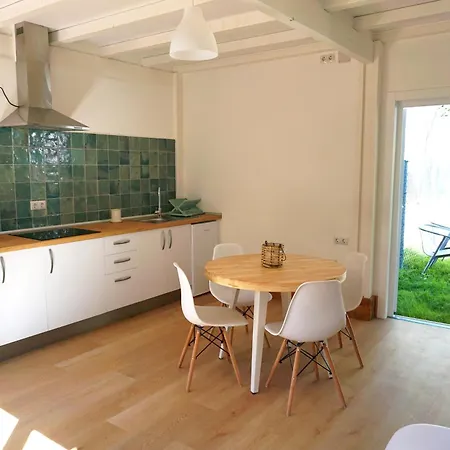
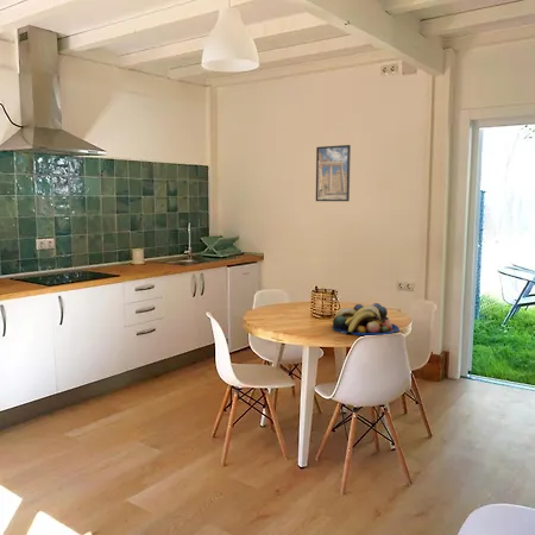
+ fruit bowl (365, 316)
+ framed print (332, 174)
